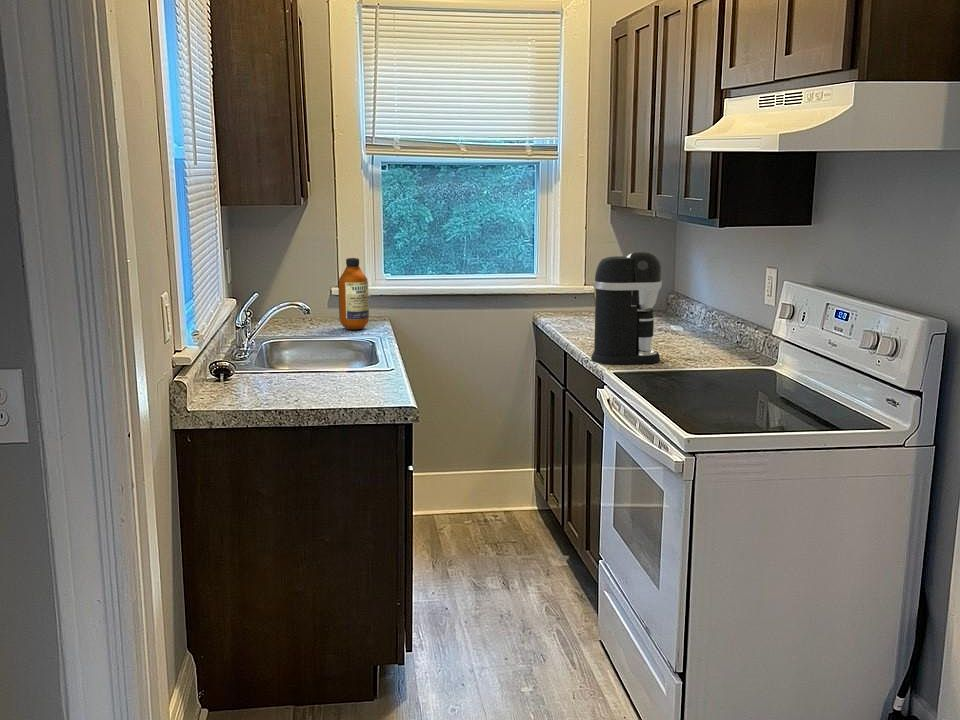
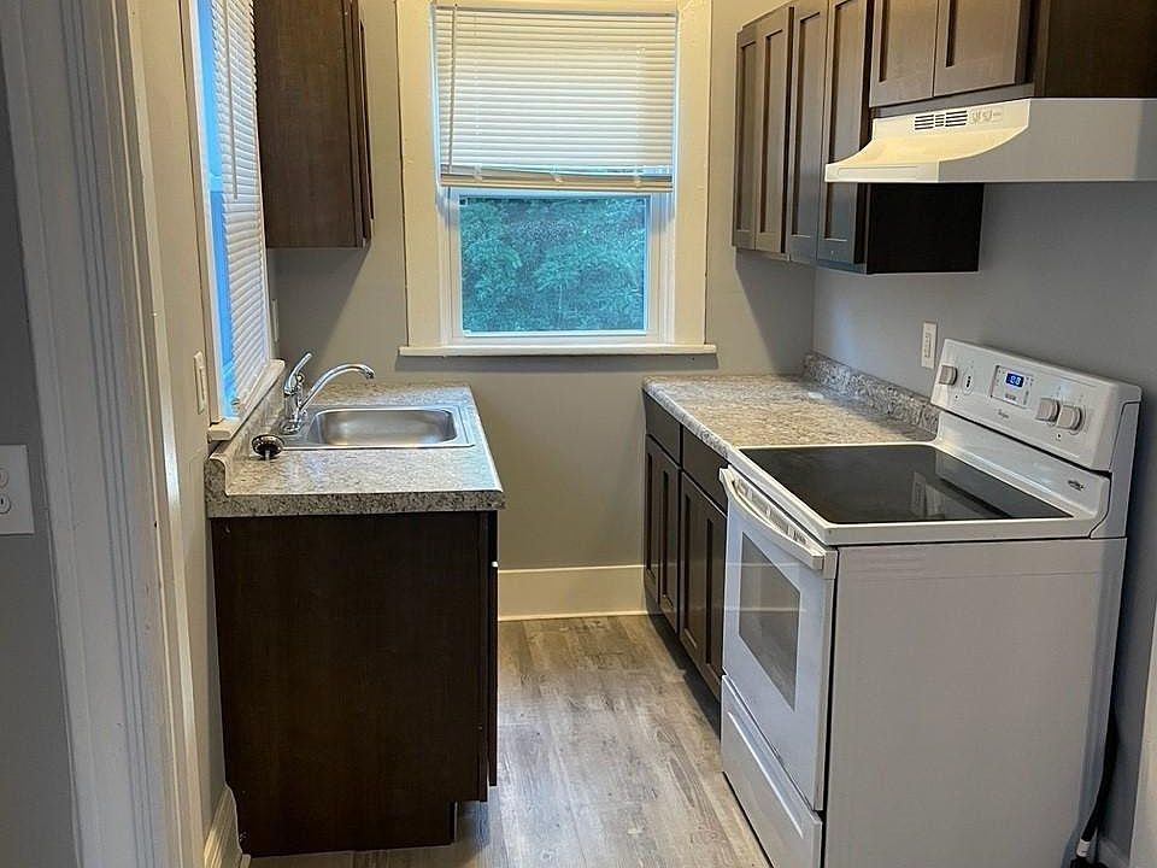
- bottle (353, 293)
- coffee maker (627, 306)
